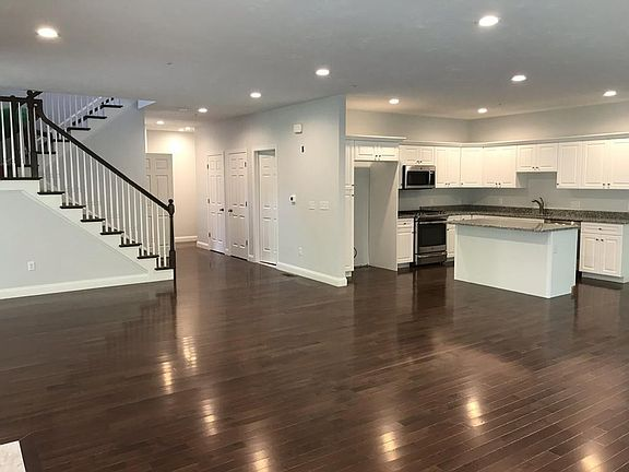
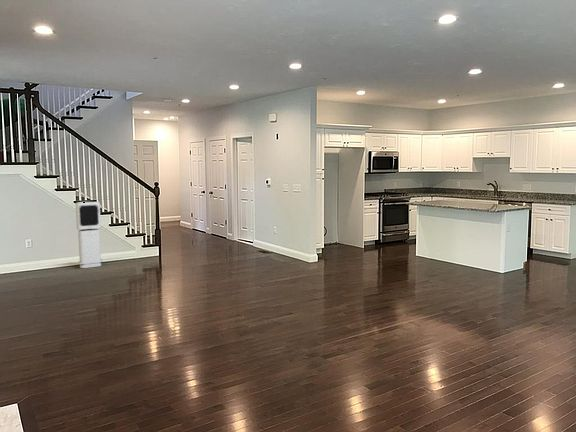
+ air purifier (87, 234)
